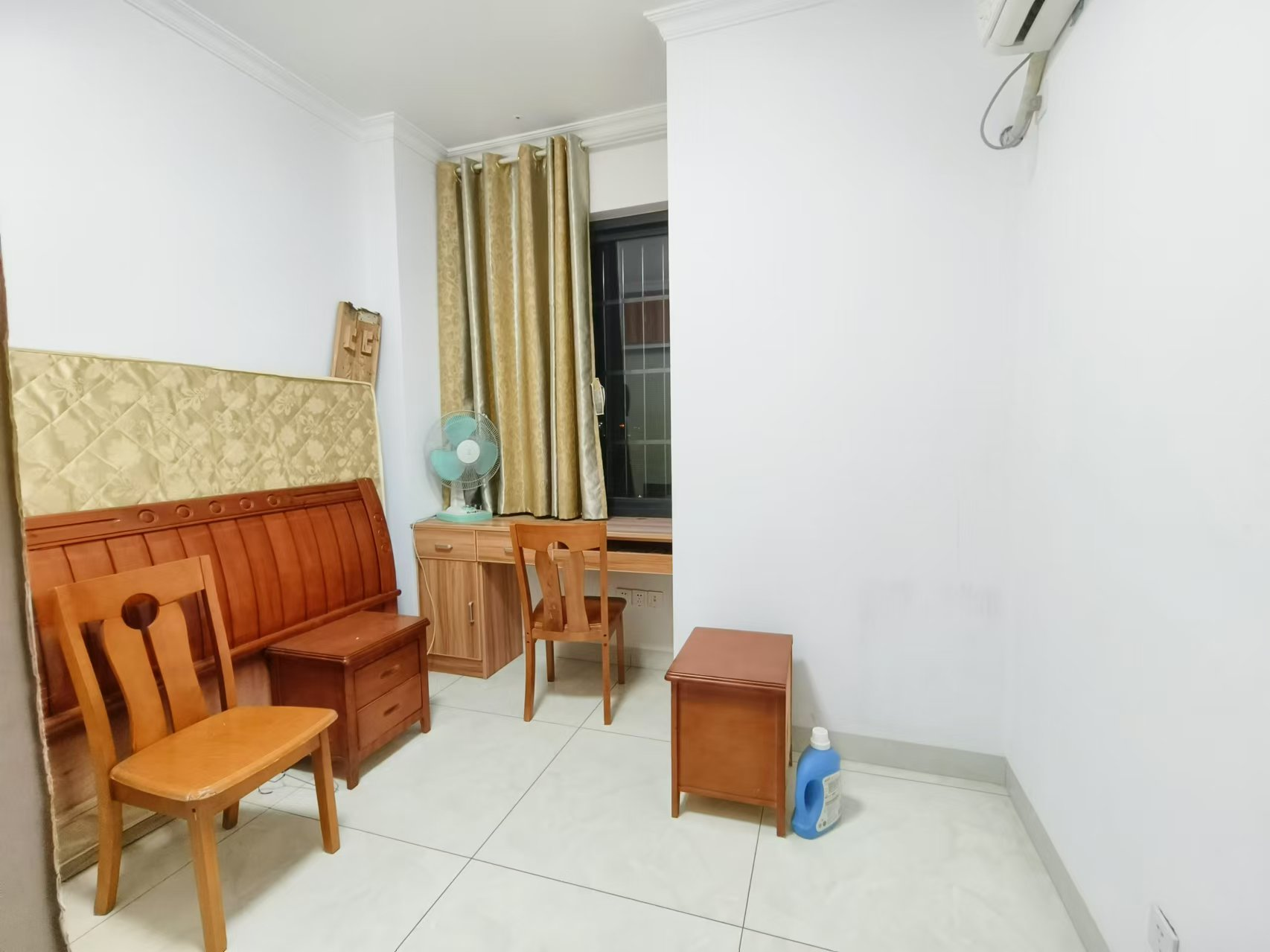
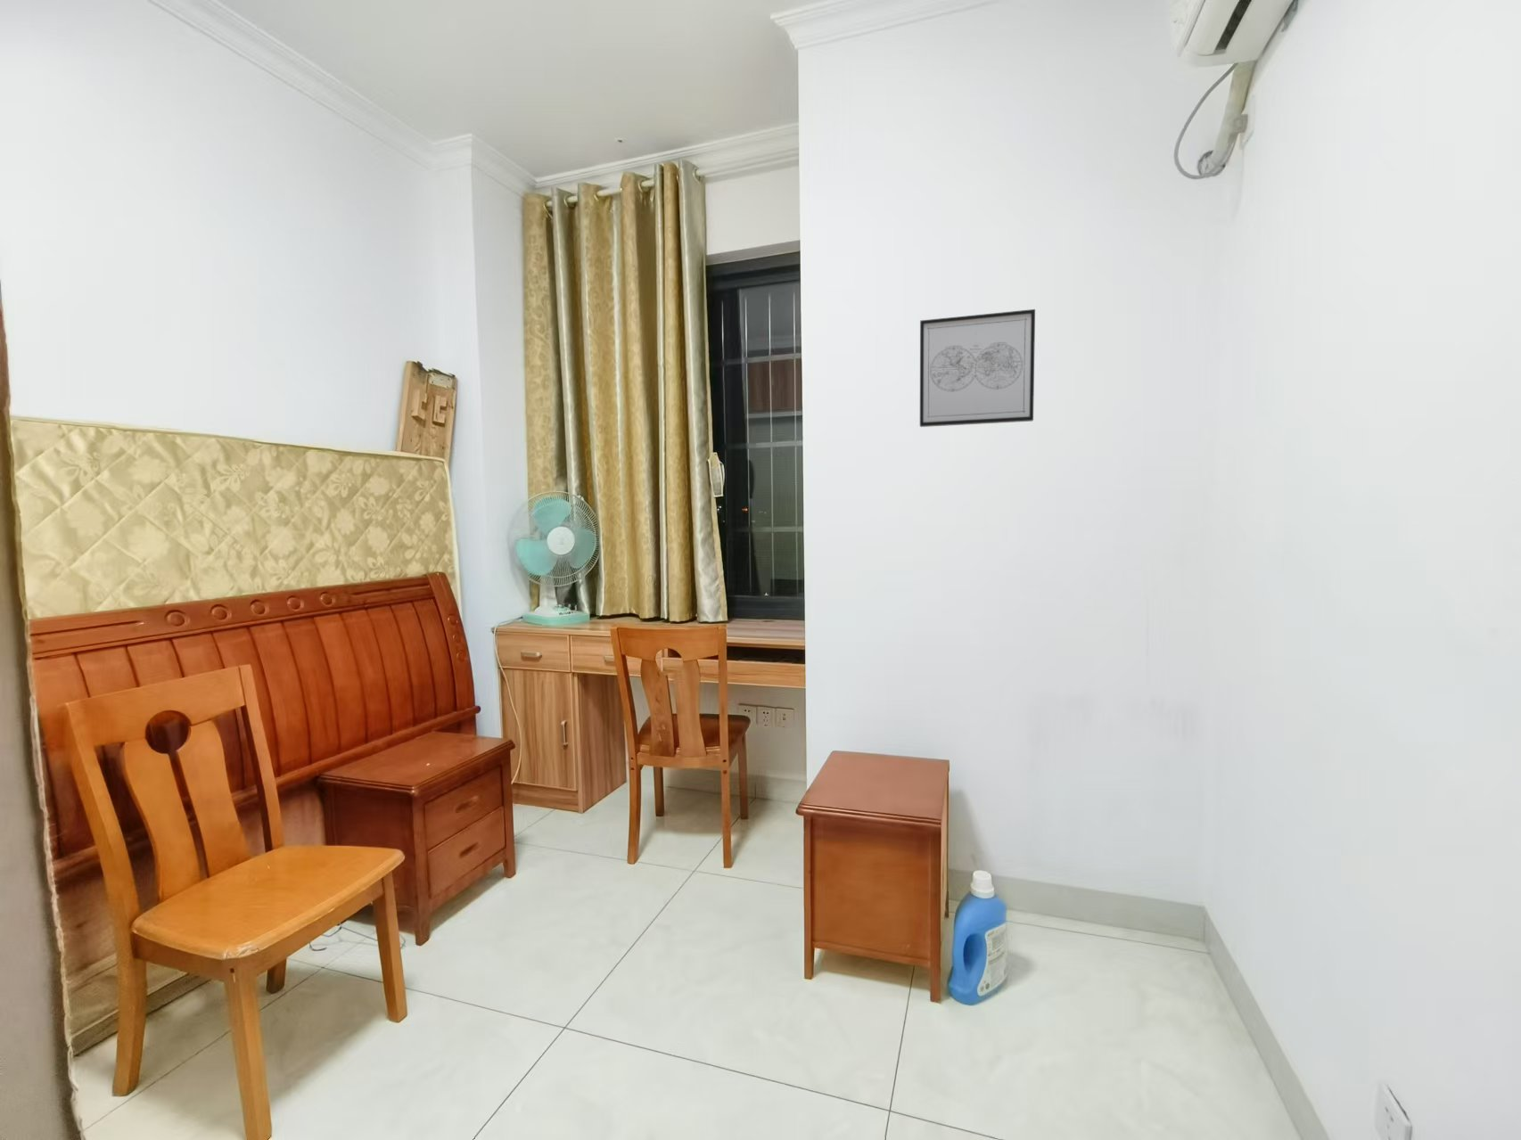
+ wall art (975, 370)
